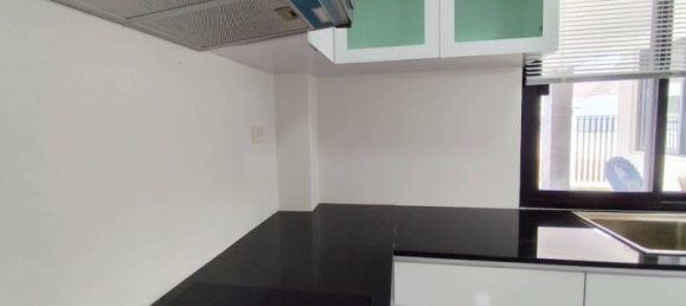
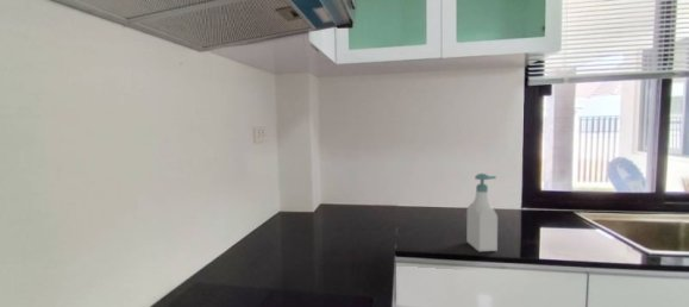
+ soap bottle (483, 209)
